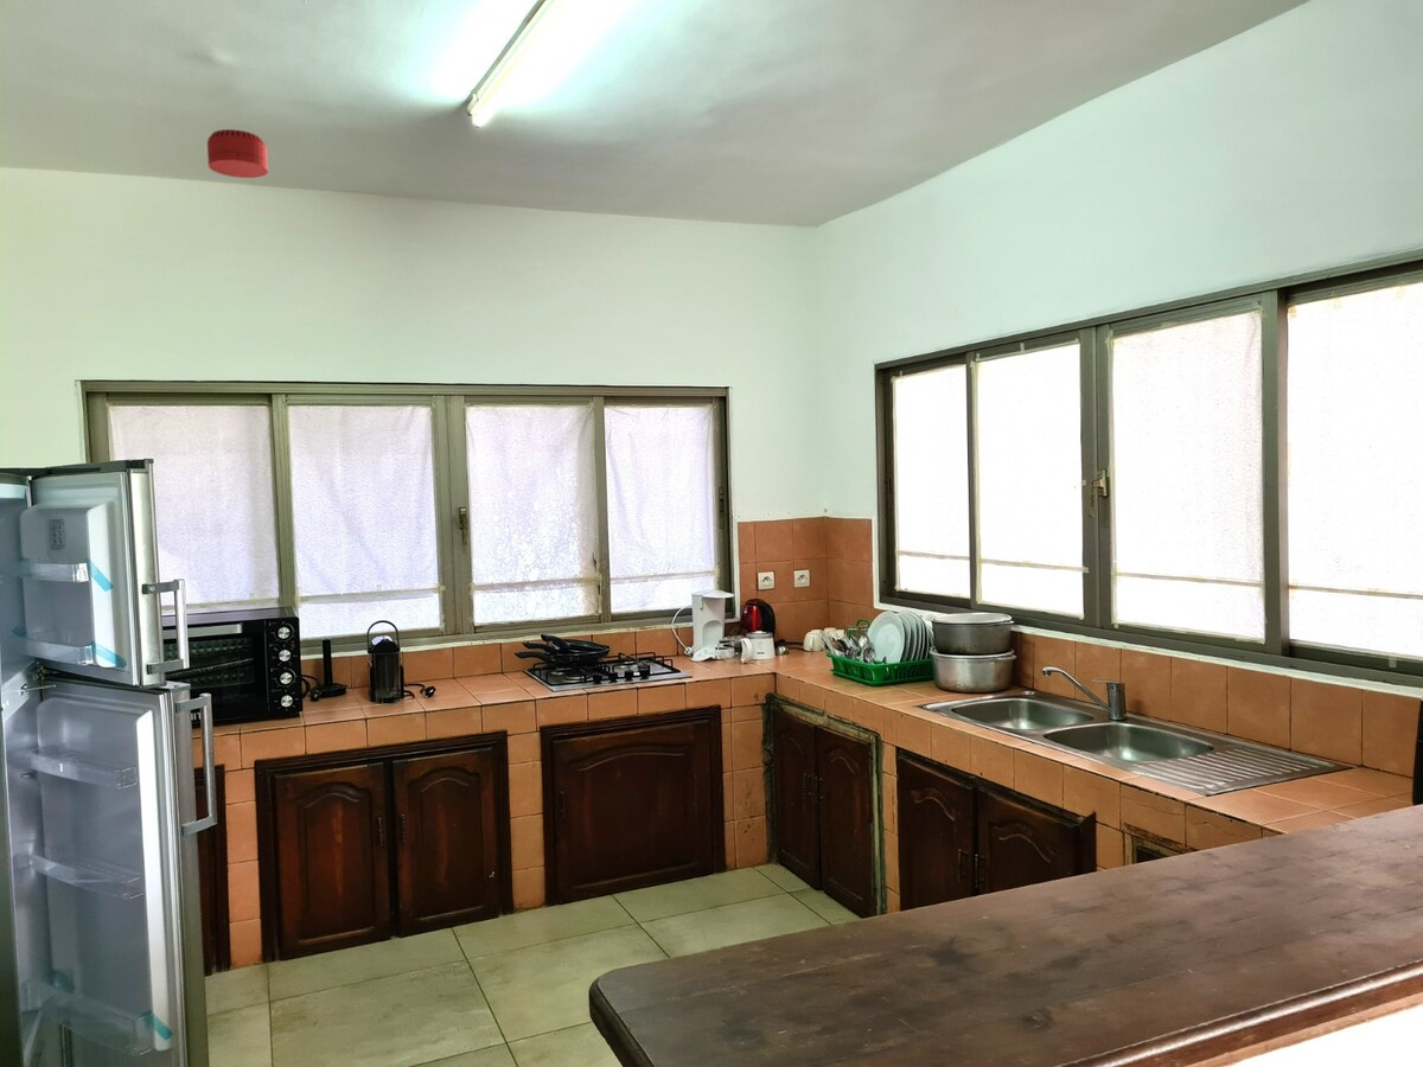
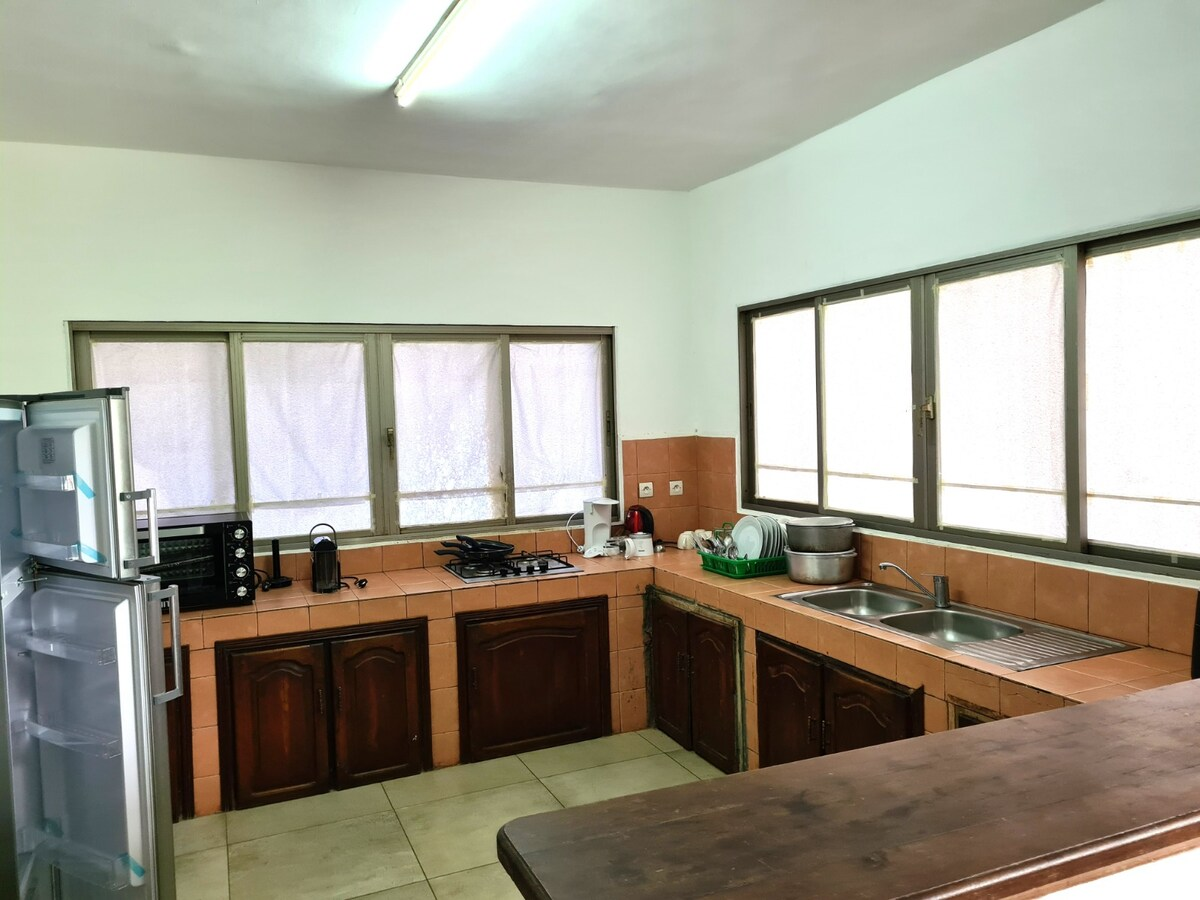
- smoke detector (237, 153)
